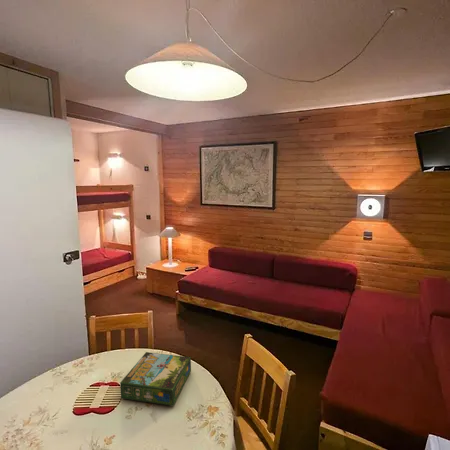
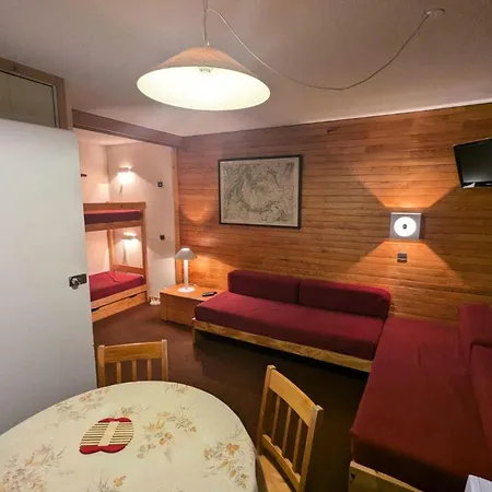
- board game (158, 376)
